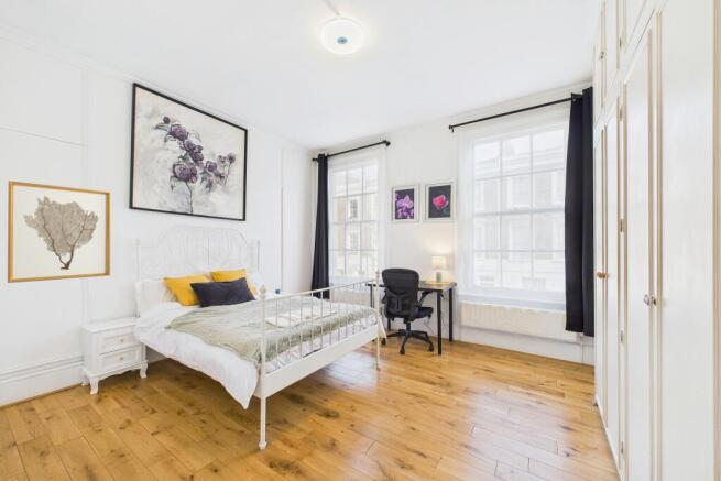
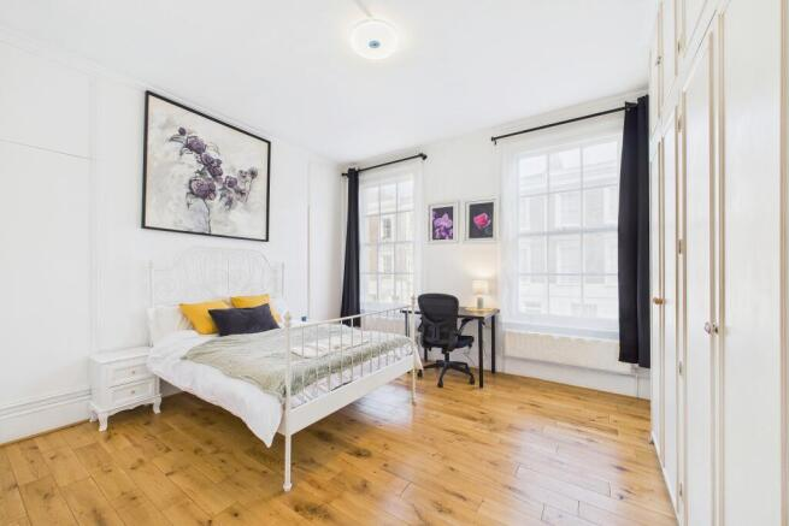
- wall art (64, 232)
